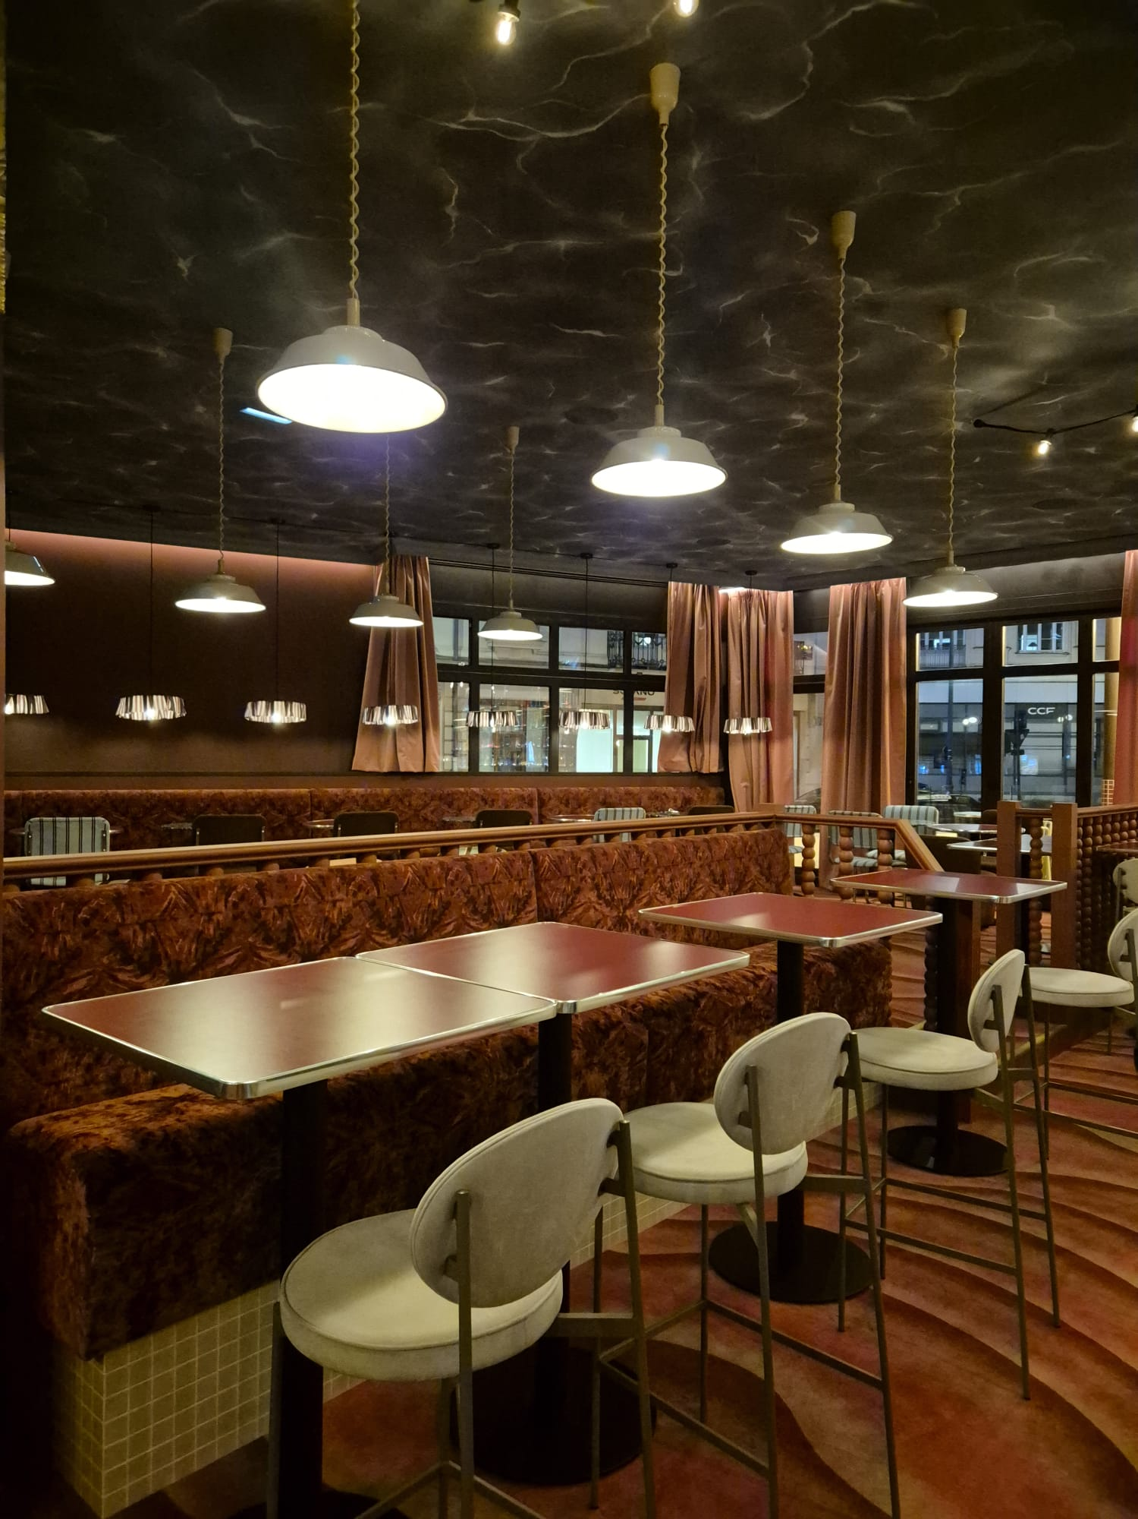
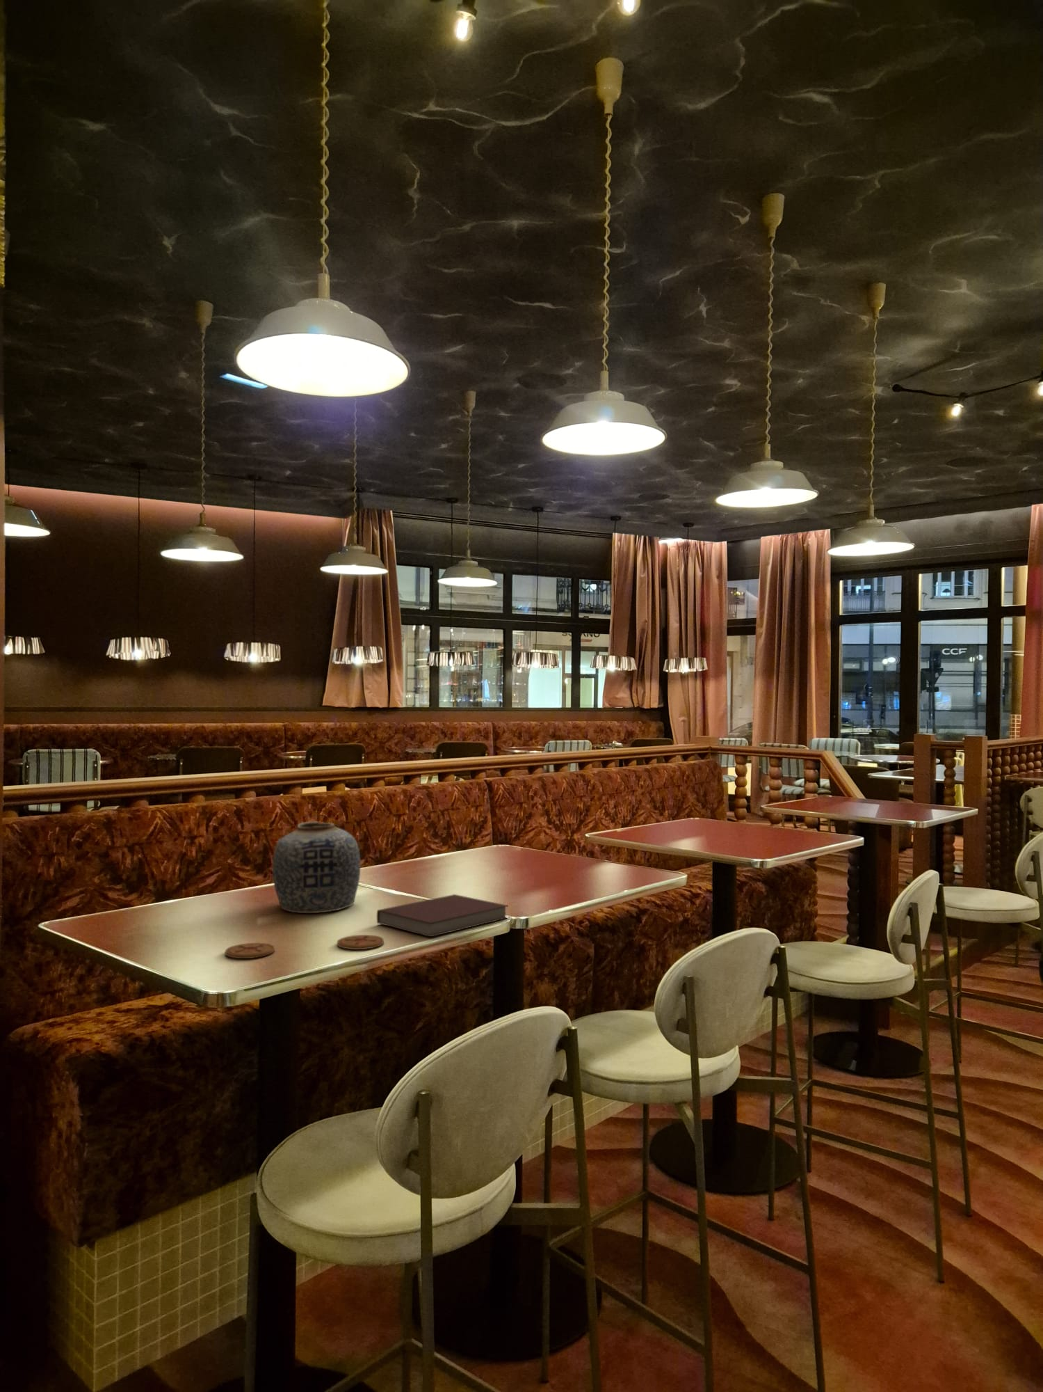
+ notebook (443, 914)
+ coaster (250, 950)
+ vase (317, 865)
+ coaster (360, 942)
